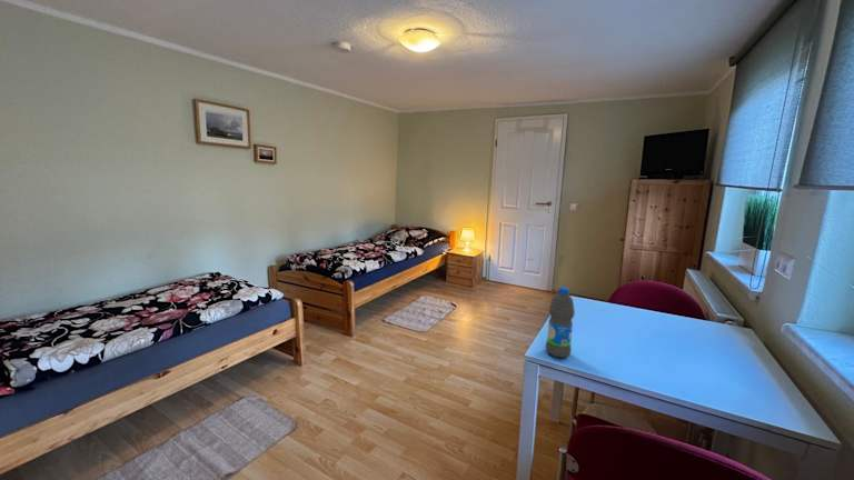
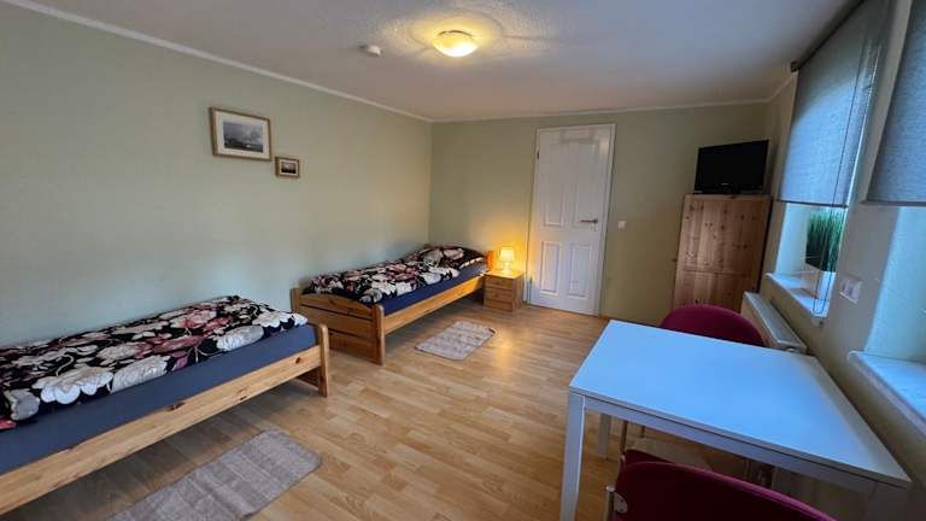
- water bottle (560, 321)
